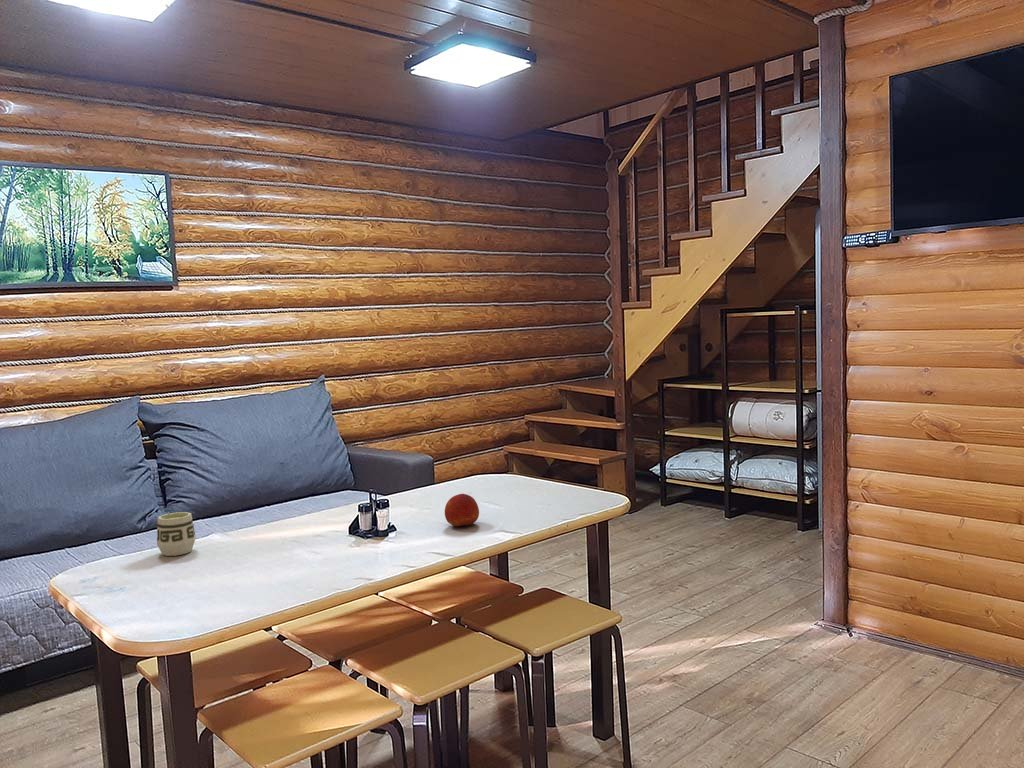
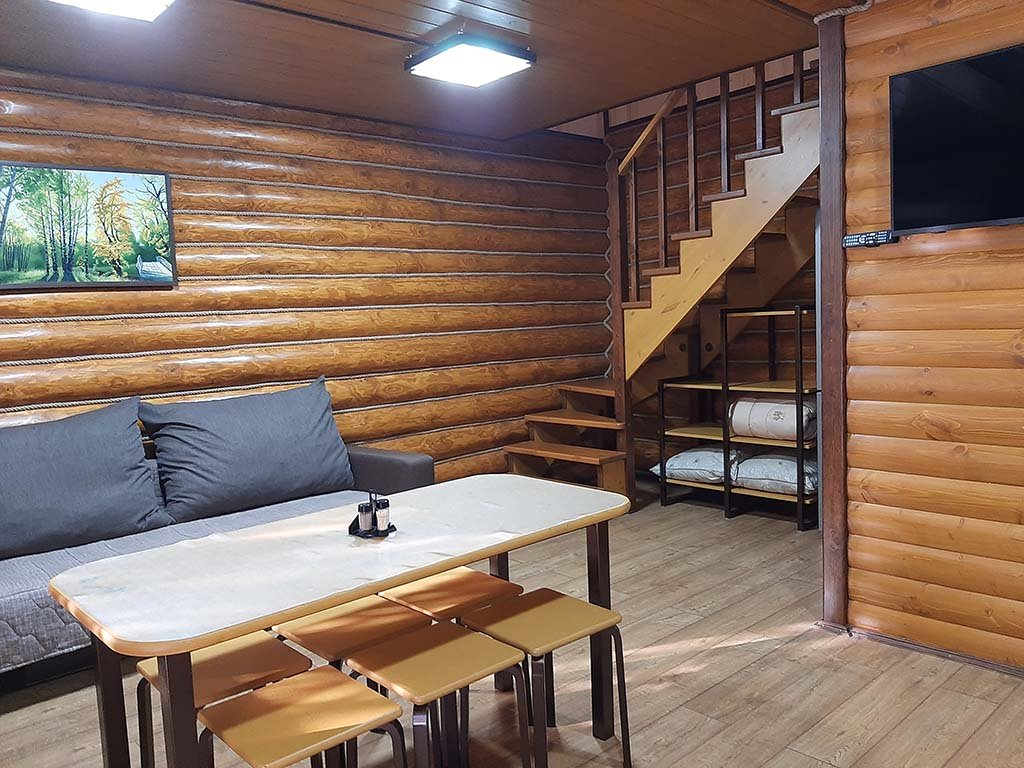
- cup (176, 533)
- fruit (461, 509)
